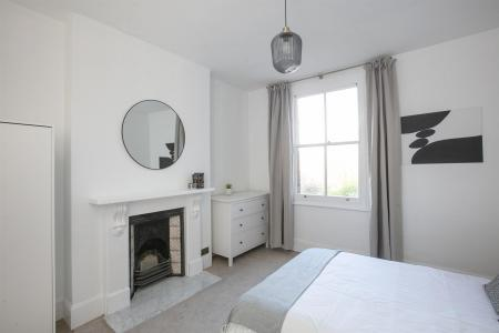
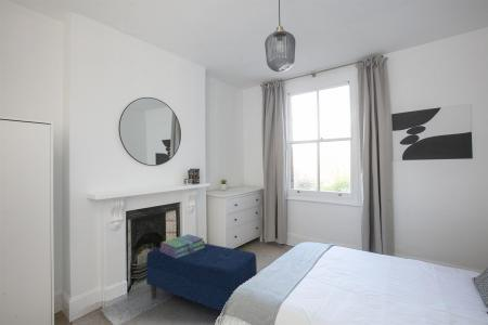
+ stack of books (182, 244)
+ bench (201, 276)
